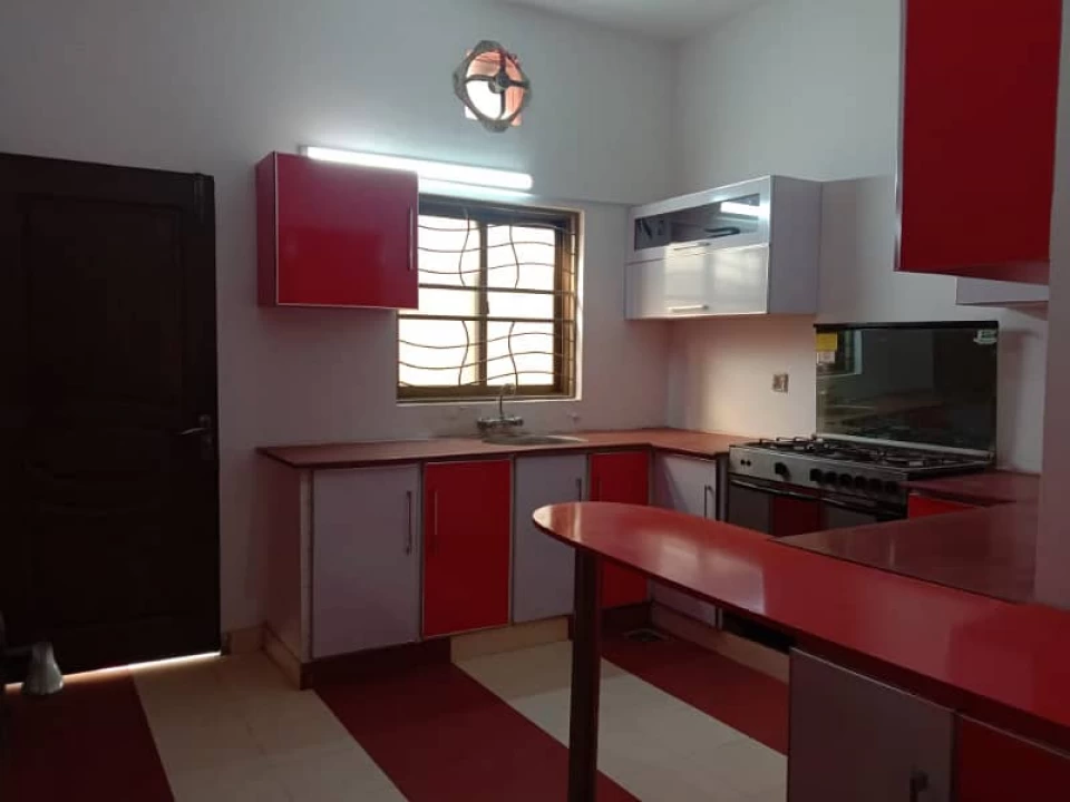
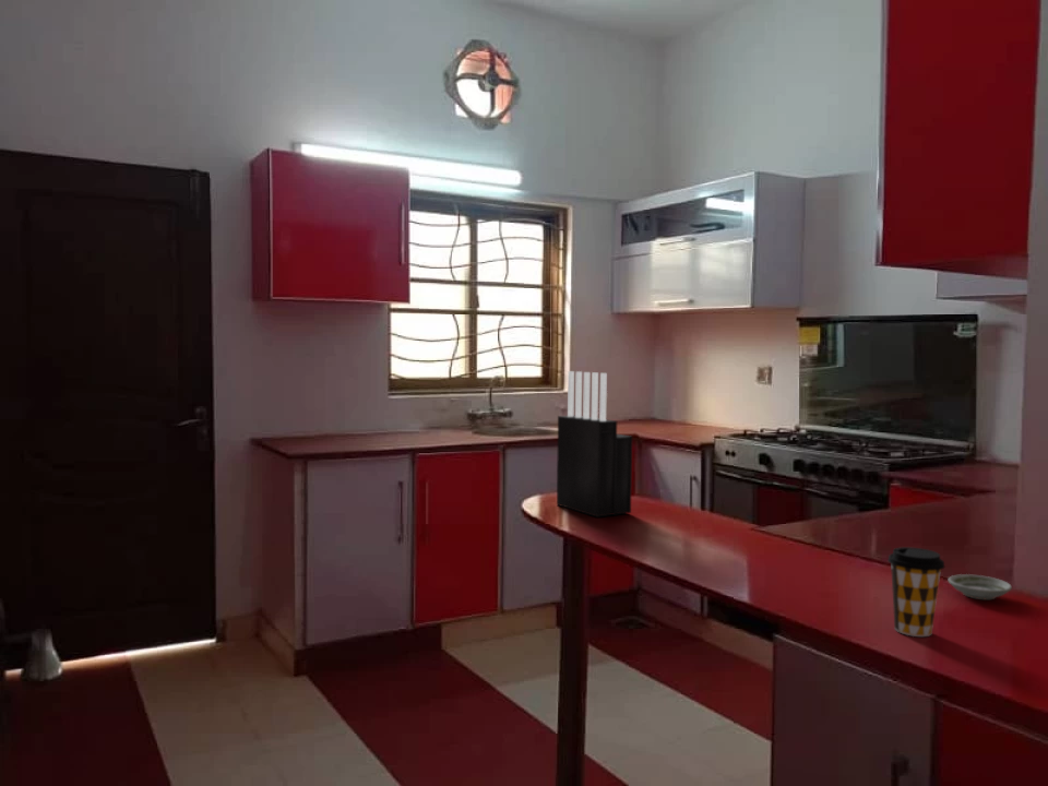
+ saucer (978, 588)
+ knife block (597, 440)
+ coffee cup (914, 592)
